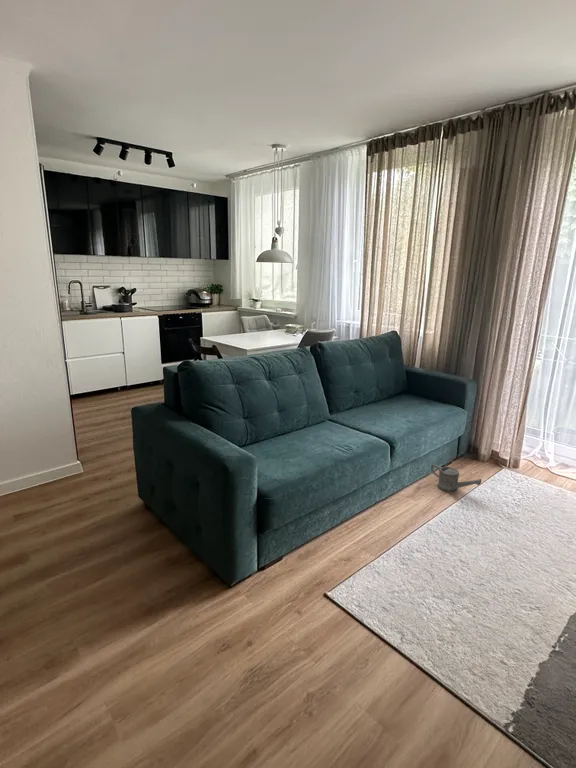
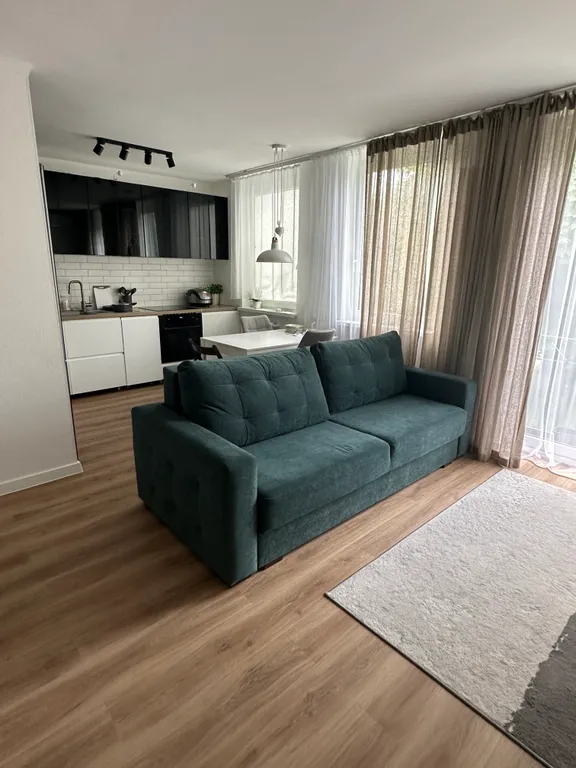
- watering can (454, 479)
